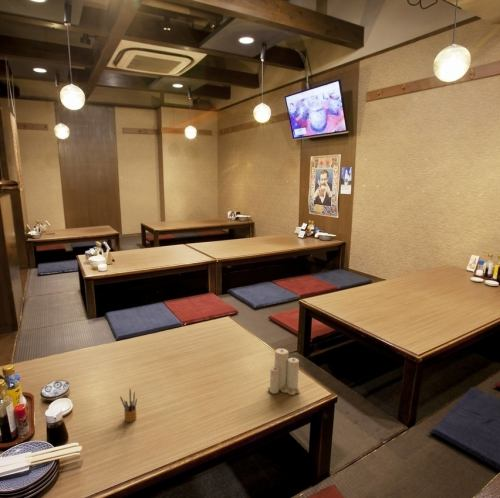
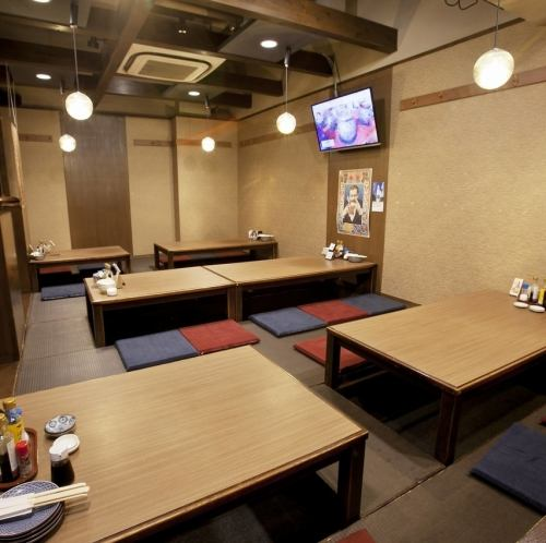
- pencil box (129, 406)
- candle (283, 369)
